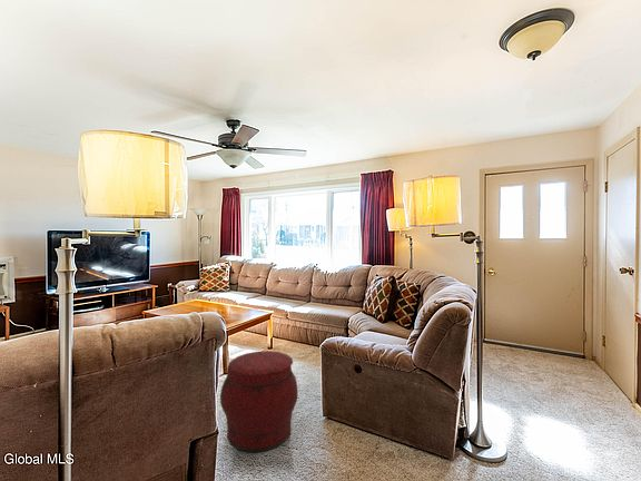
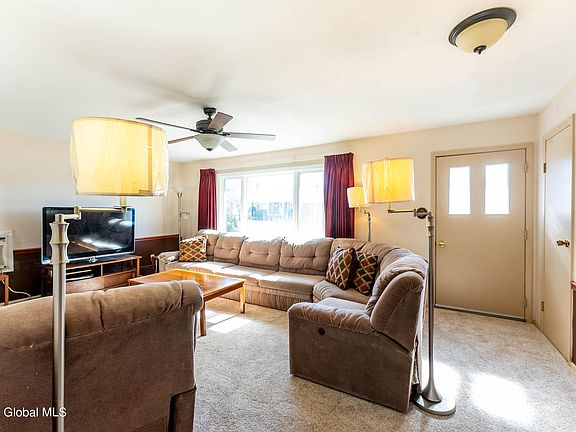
- ottoman (259, 395)
